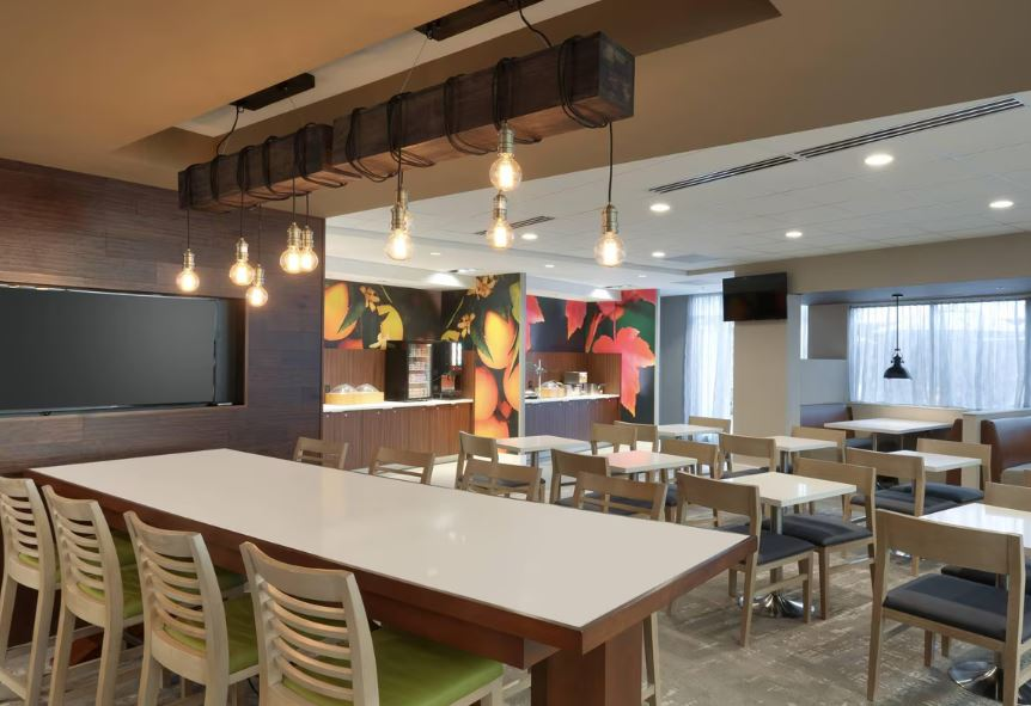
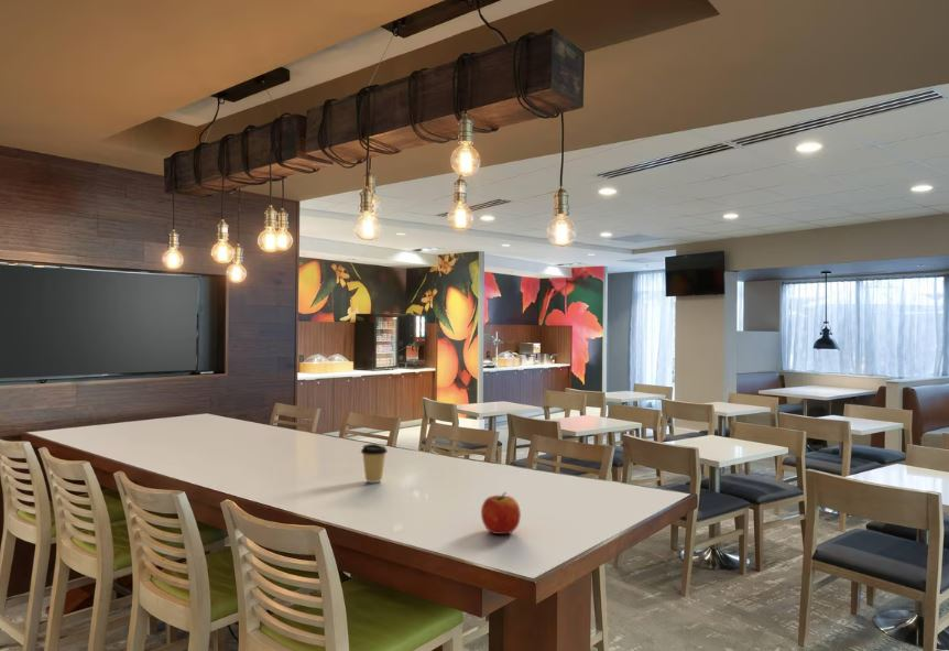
+ apple (500, 511)
+ coffee cup (373, 463)
